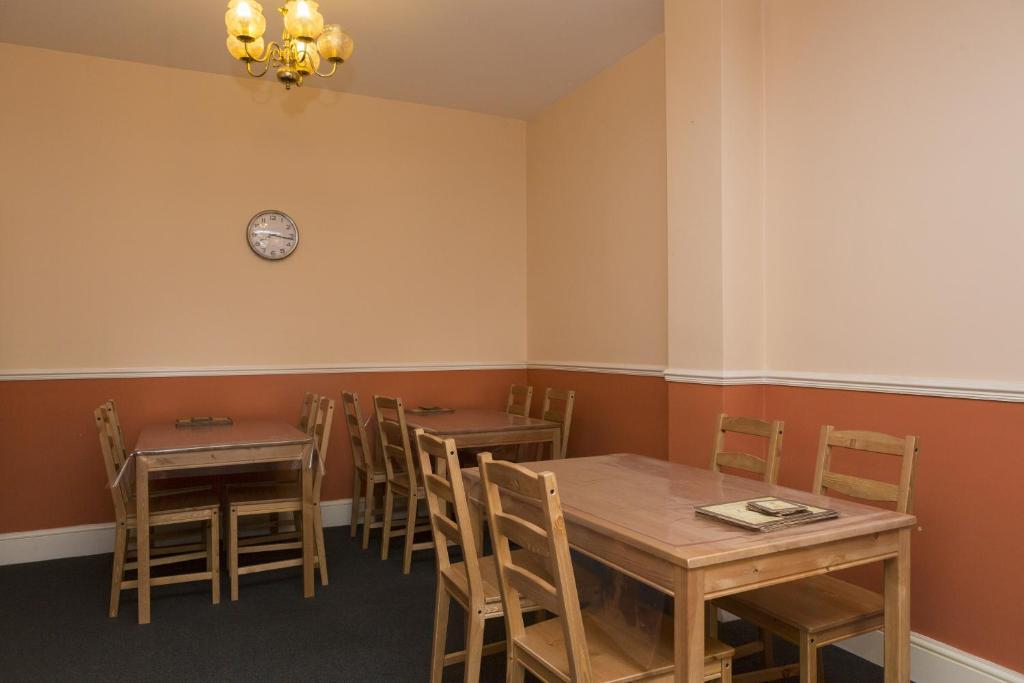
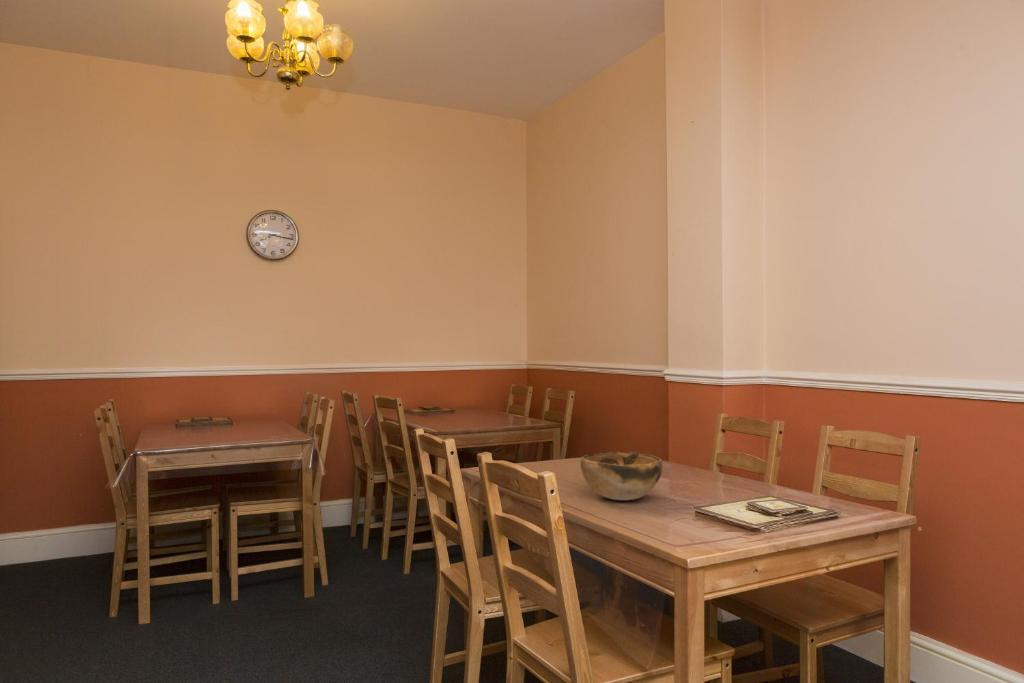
+ decorative bowl (621, 478)
